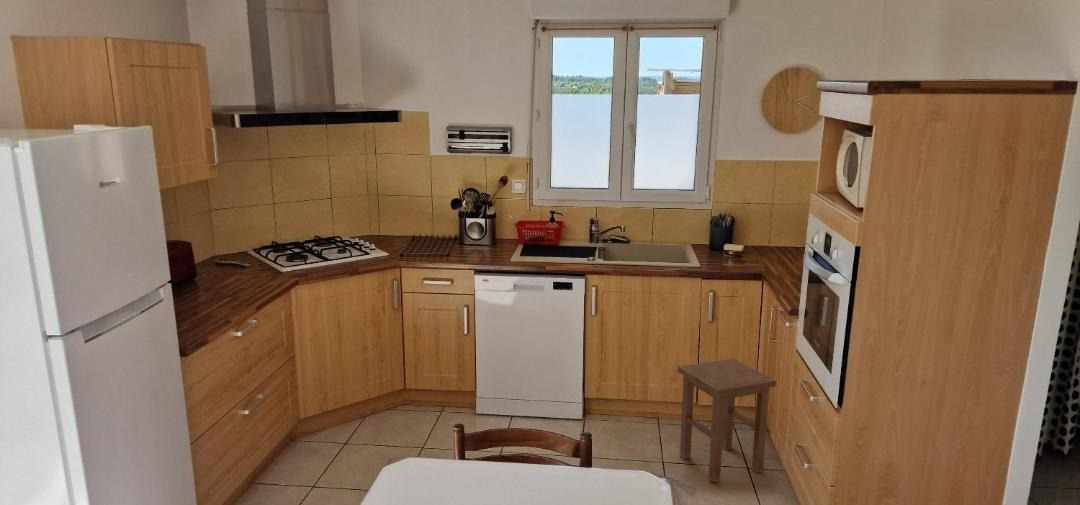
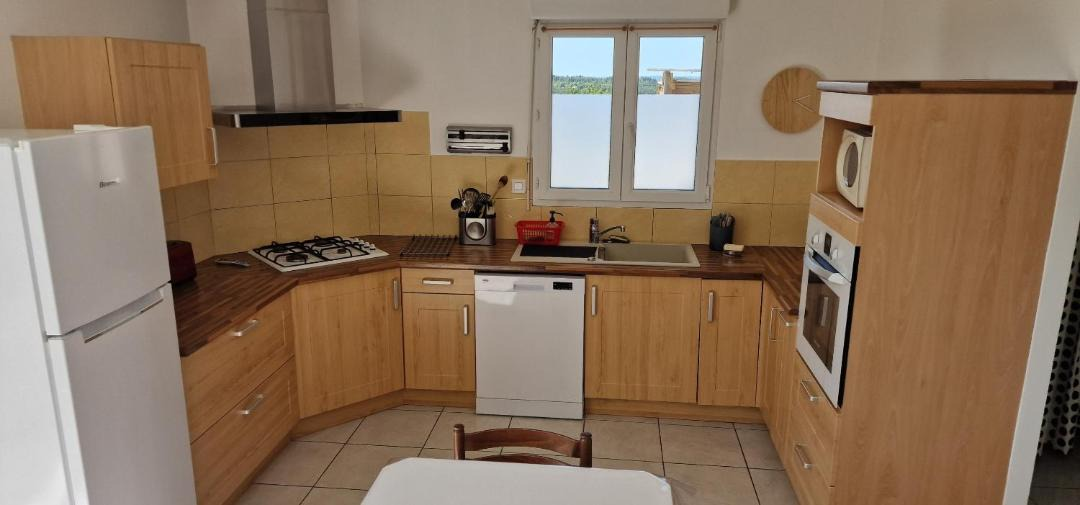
- stool (723, 418)
